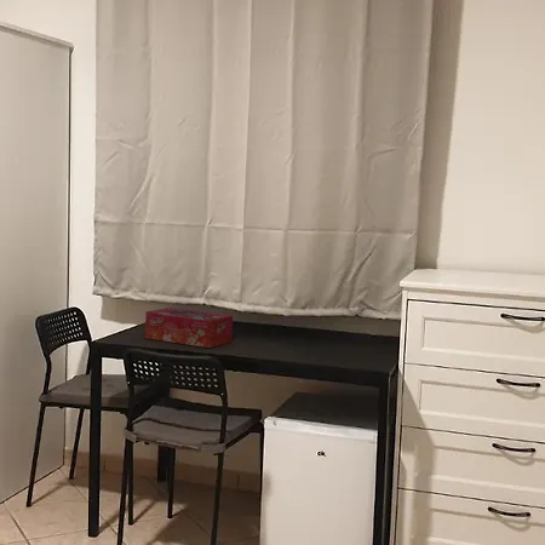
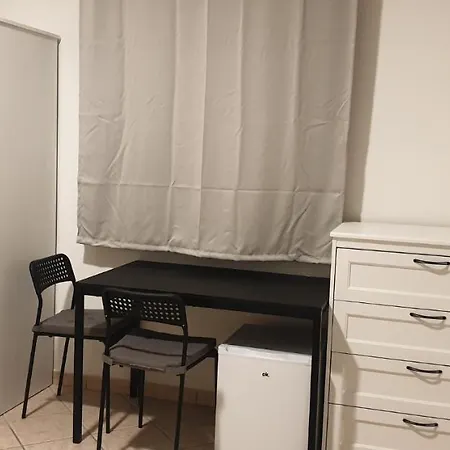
- tissue box (188, 326)
